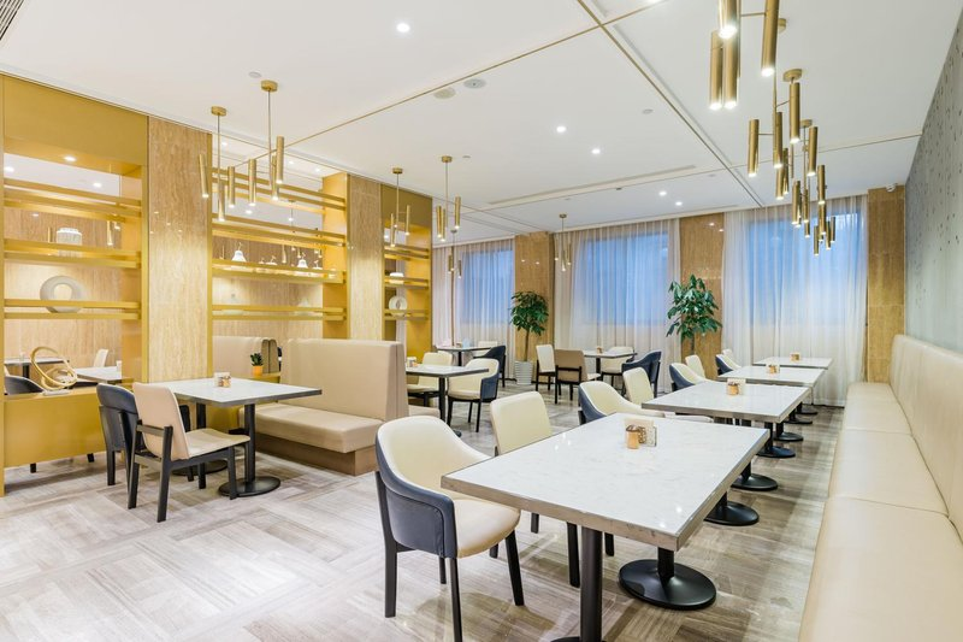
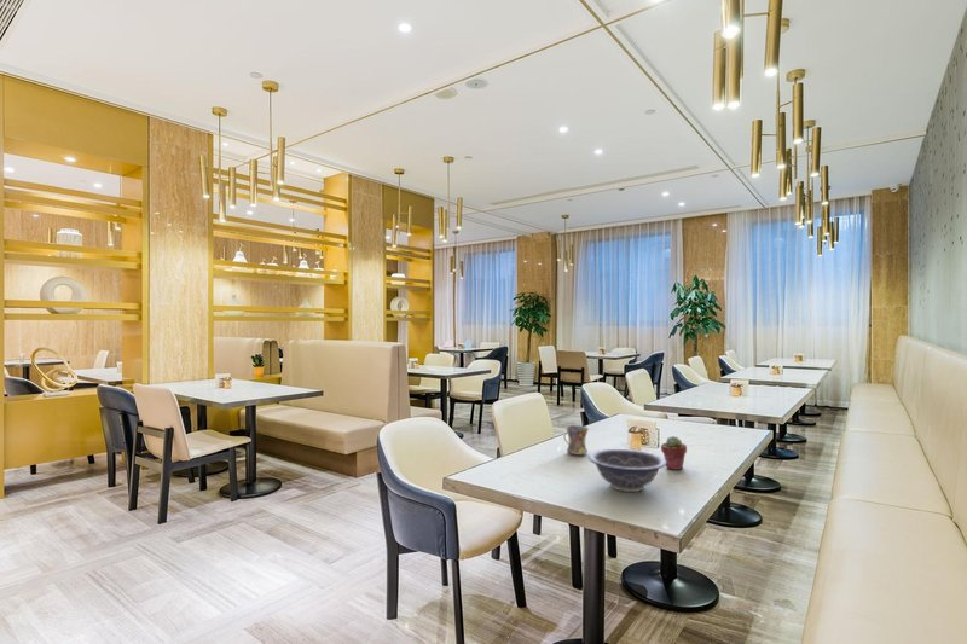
+ decorative bowl (626, 472)
+ potted succulent (673, 451)
+ mug (574, 440)
